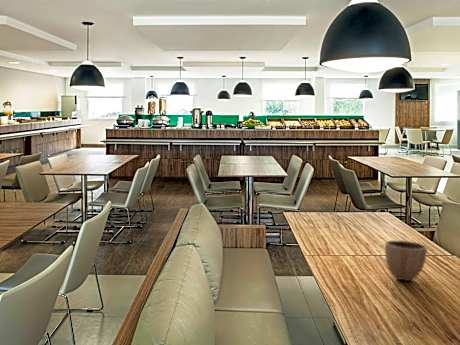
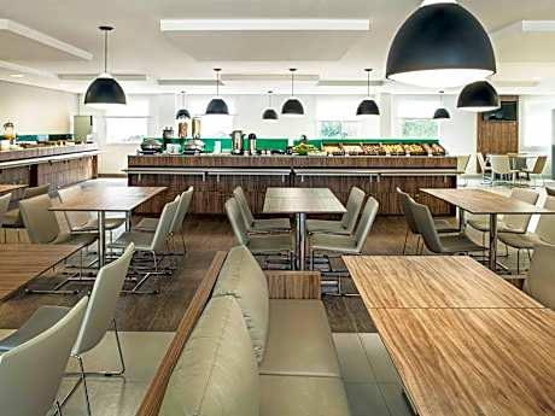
- decorative bowl (405, 261)
